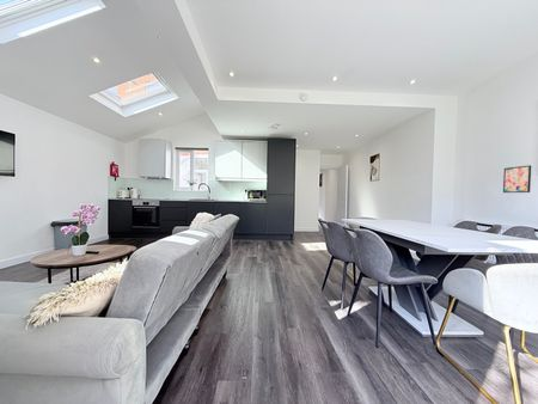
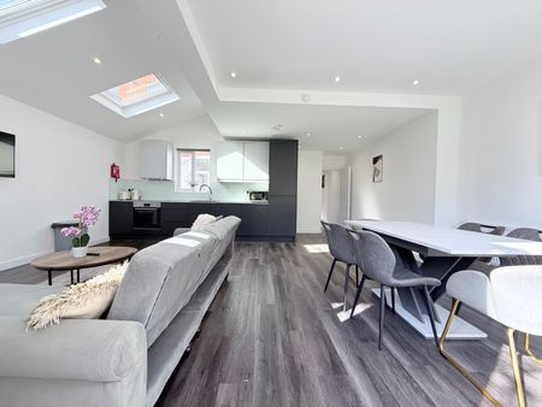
- wall art (515, 179)
